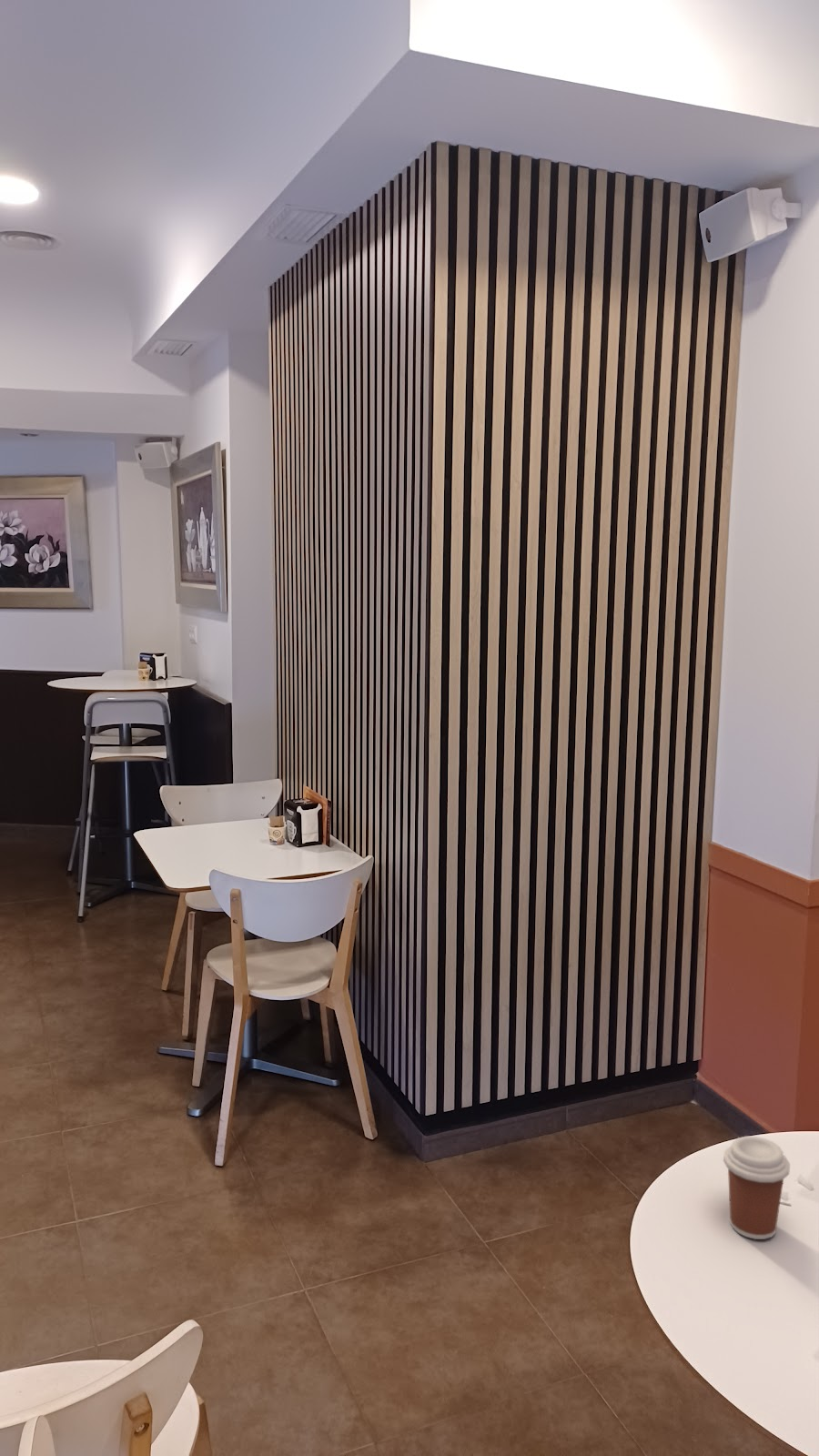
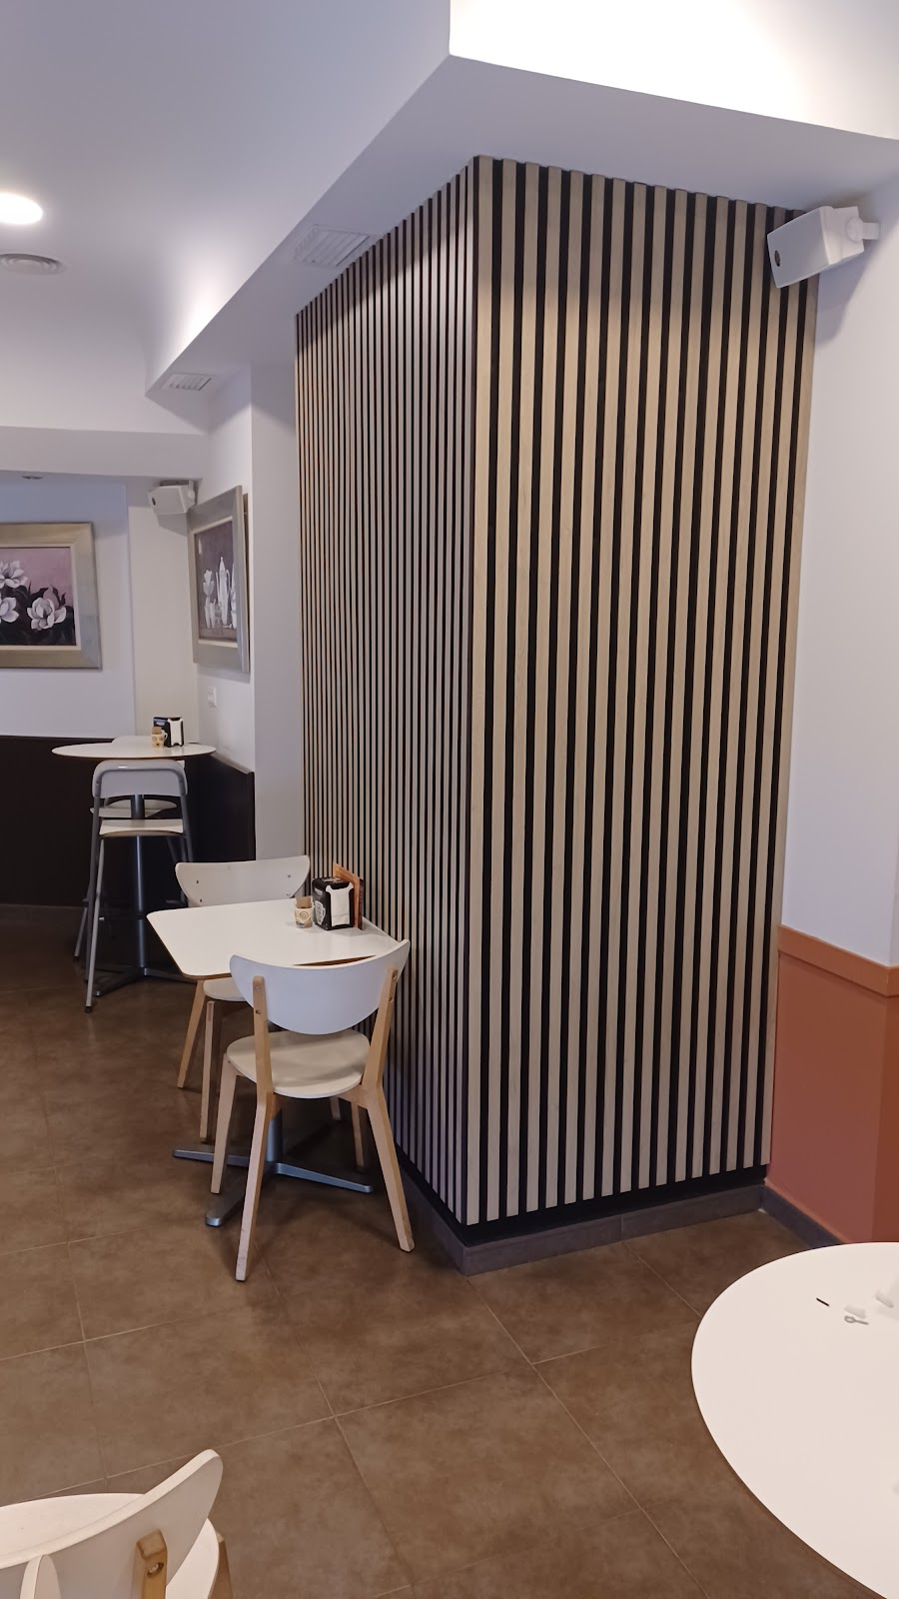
- coffee cup (754, 1187)
